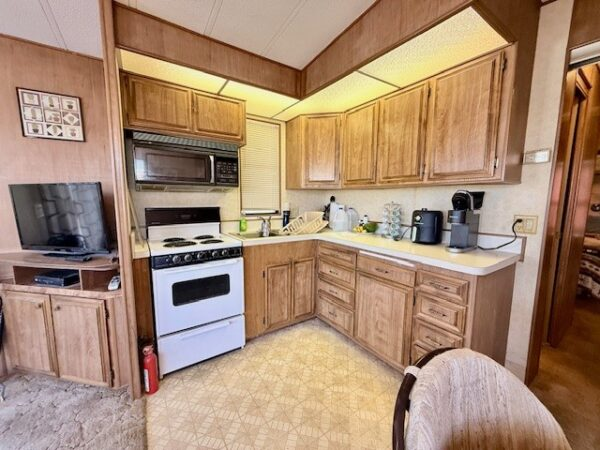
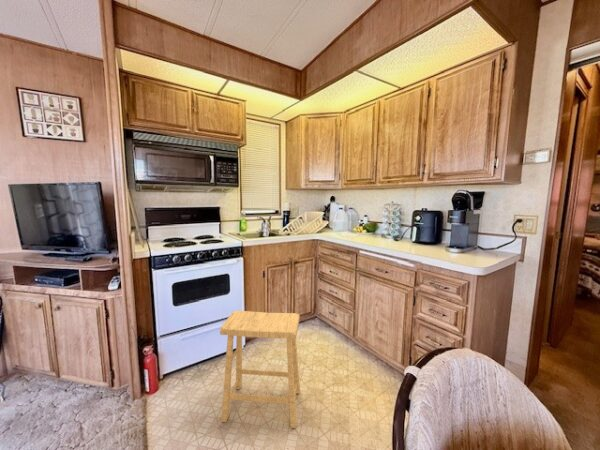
+ stool (261, 370)
